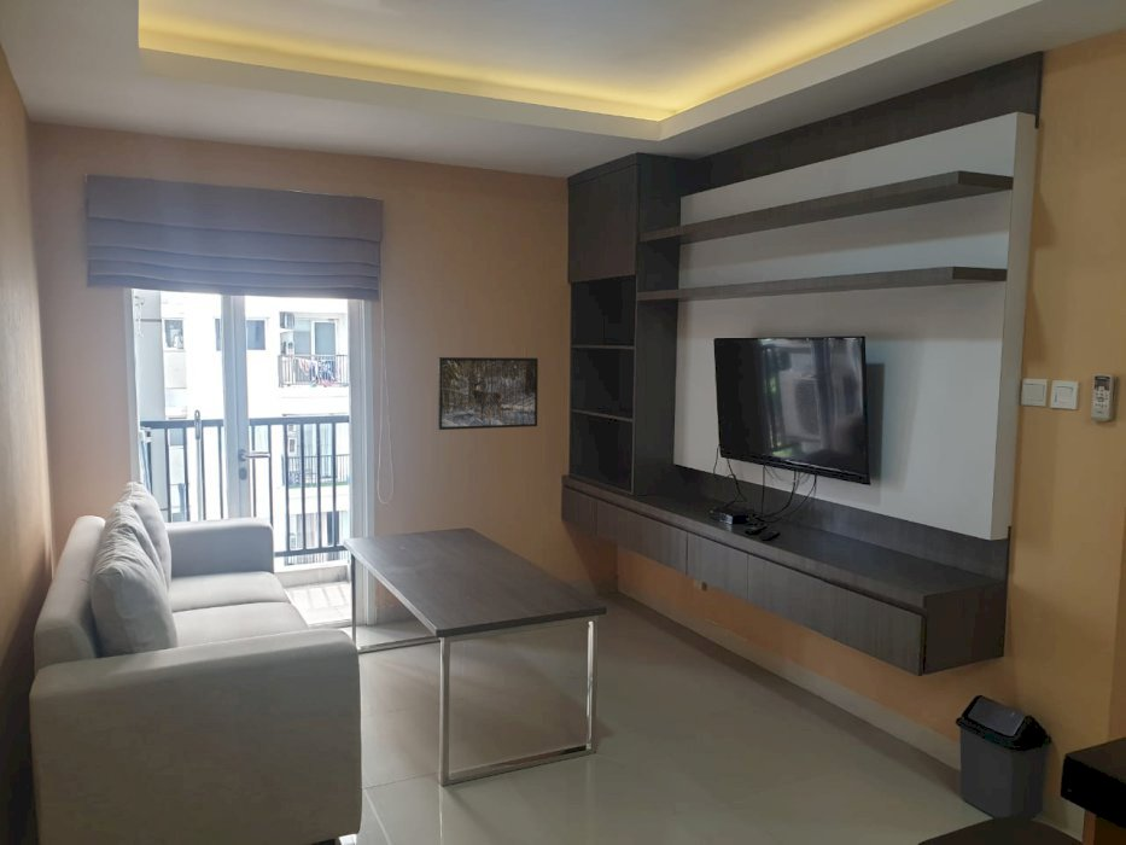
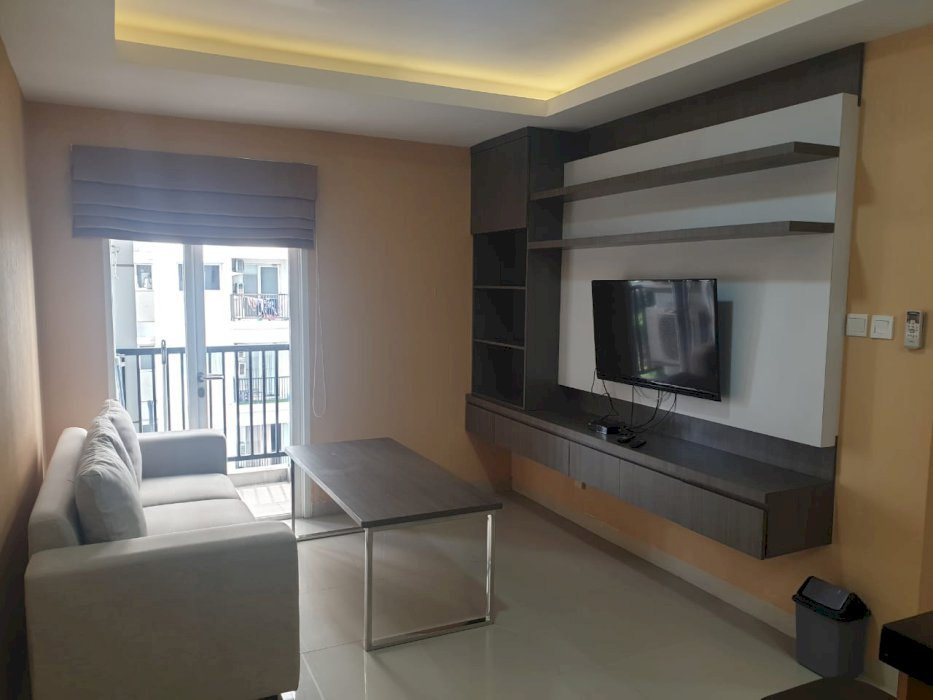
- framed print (489, 392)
